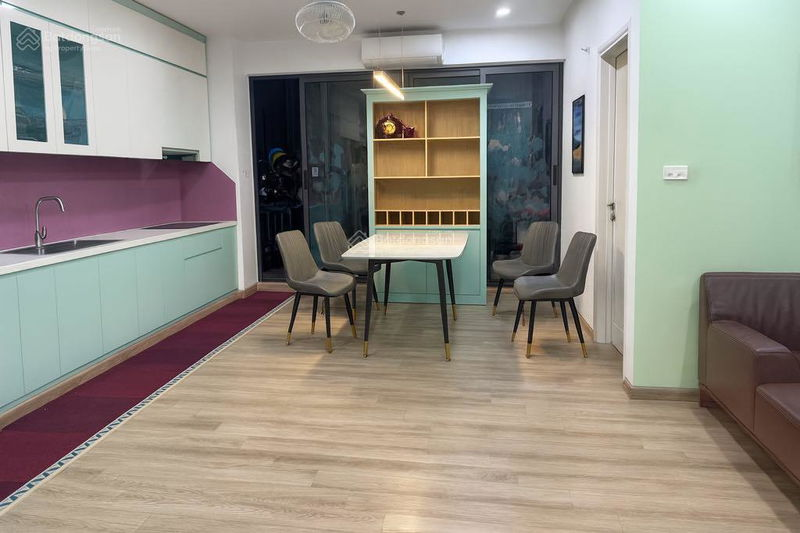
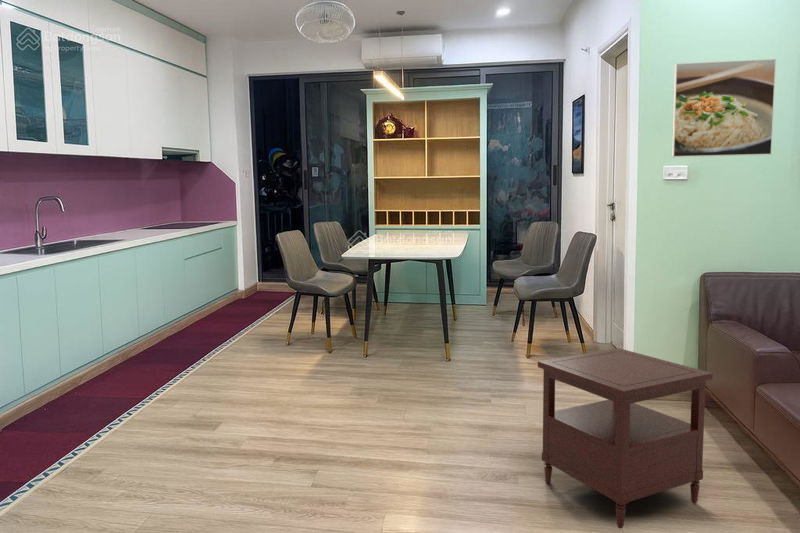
+ side table (620, 430)
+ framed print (722, 109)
